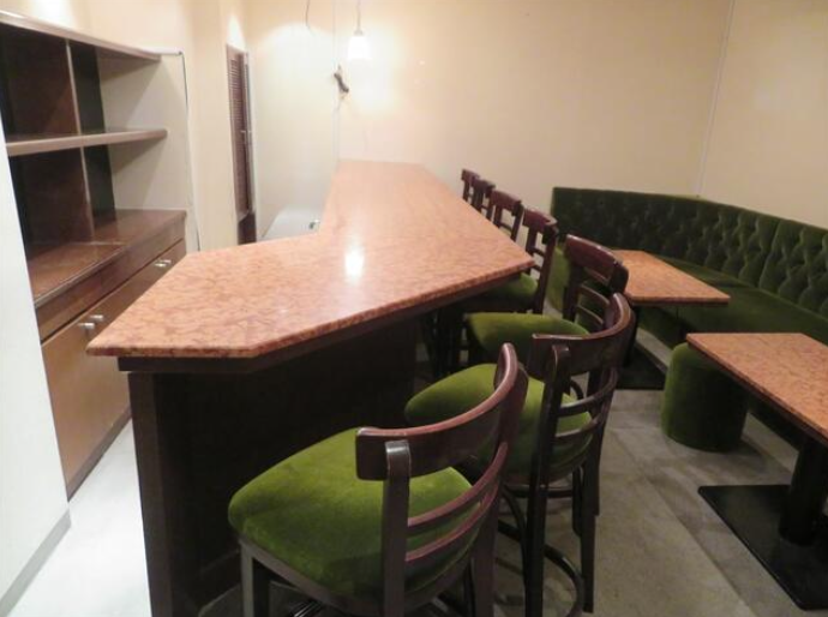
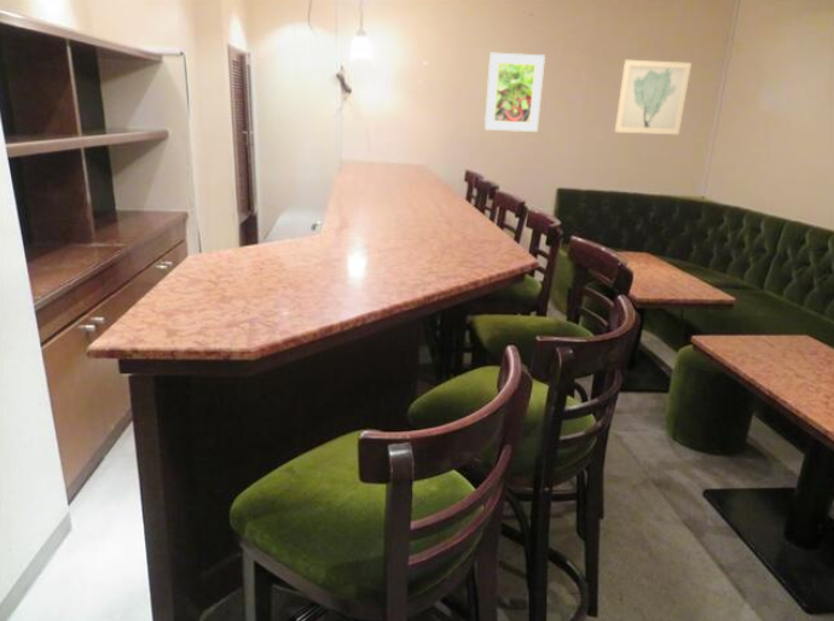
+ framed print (514, 93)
+ wall art (651, 98)
